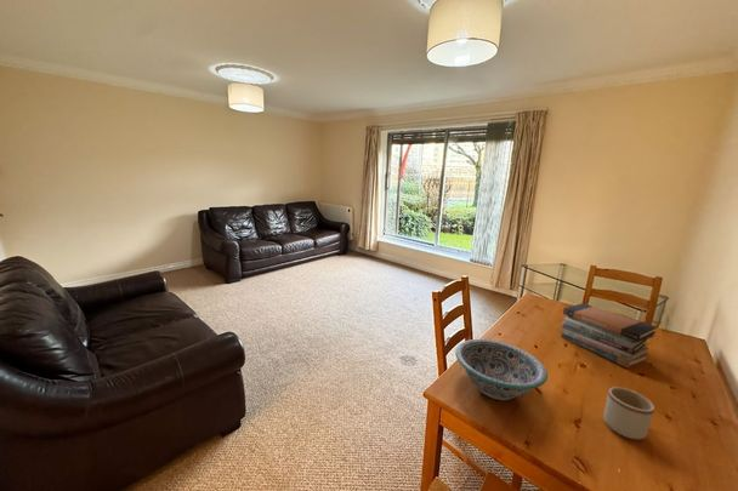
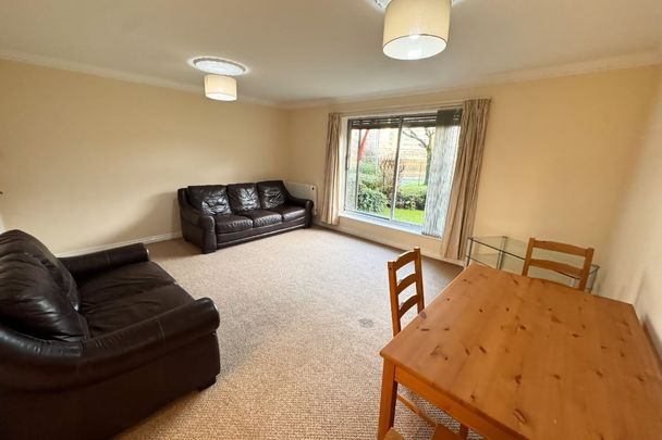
- book stack (603, 332)
- decorative bowl (496, 373)
- mug (628, 410)
